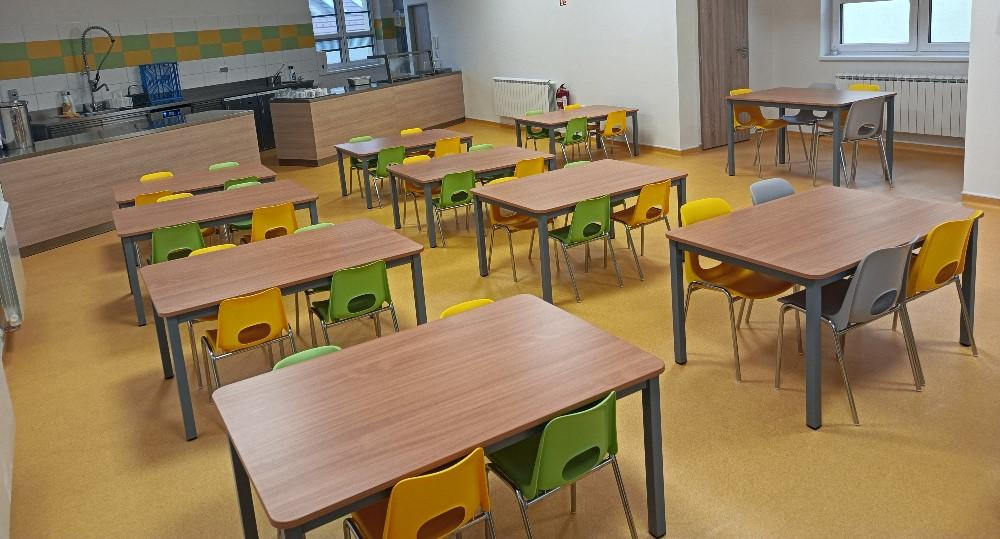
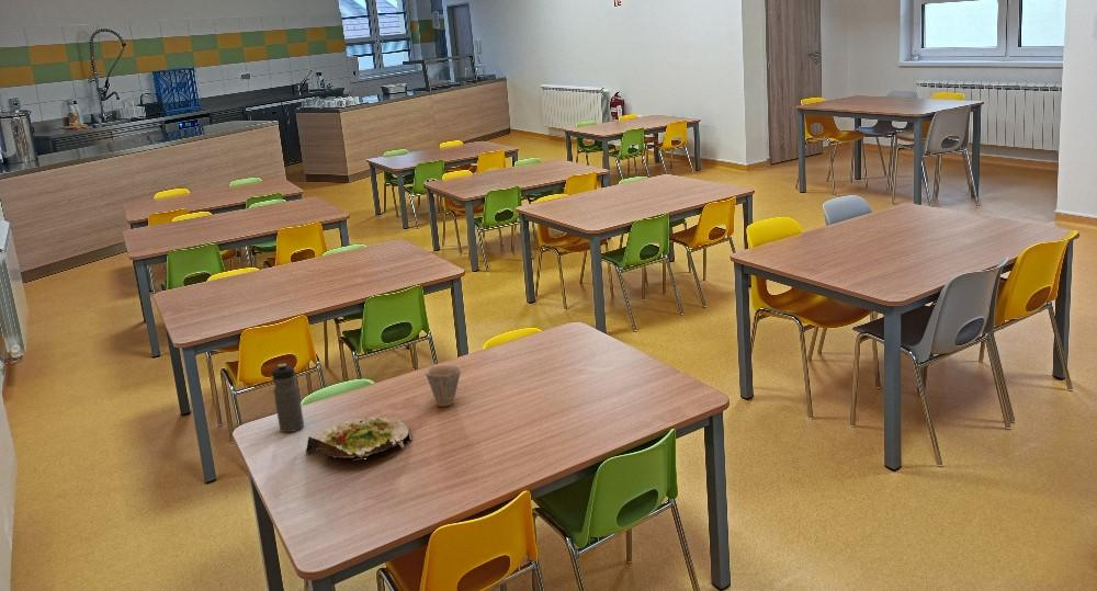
+ cup (444, 386)
+ salad plate (361, 433)
+ water bottle (286, 396)
